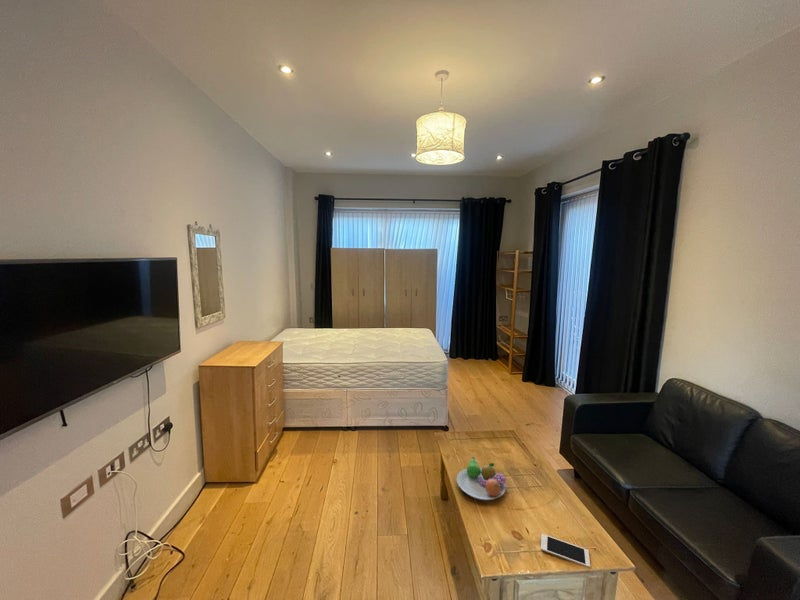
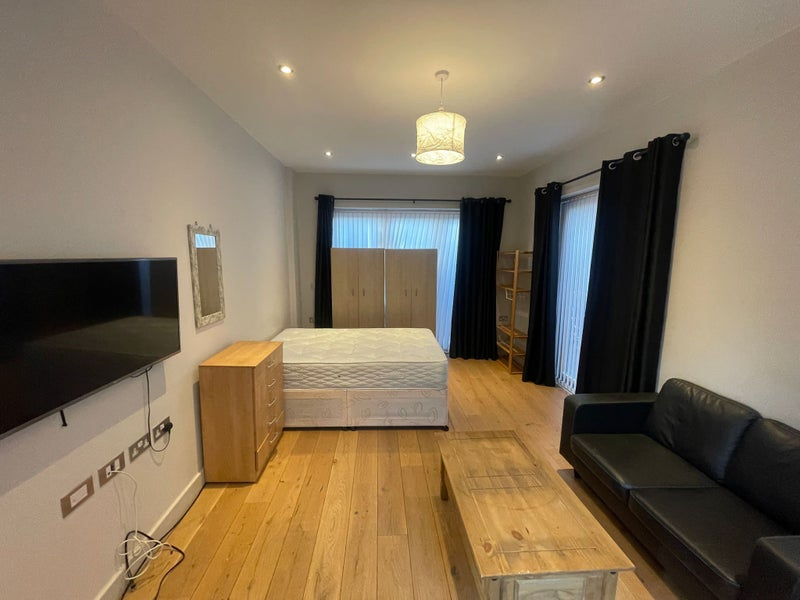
- fruit bowl (481, 476)
- cell phone (564, 549)
